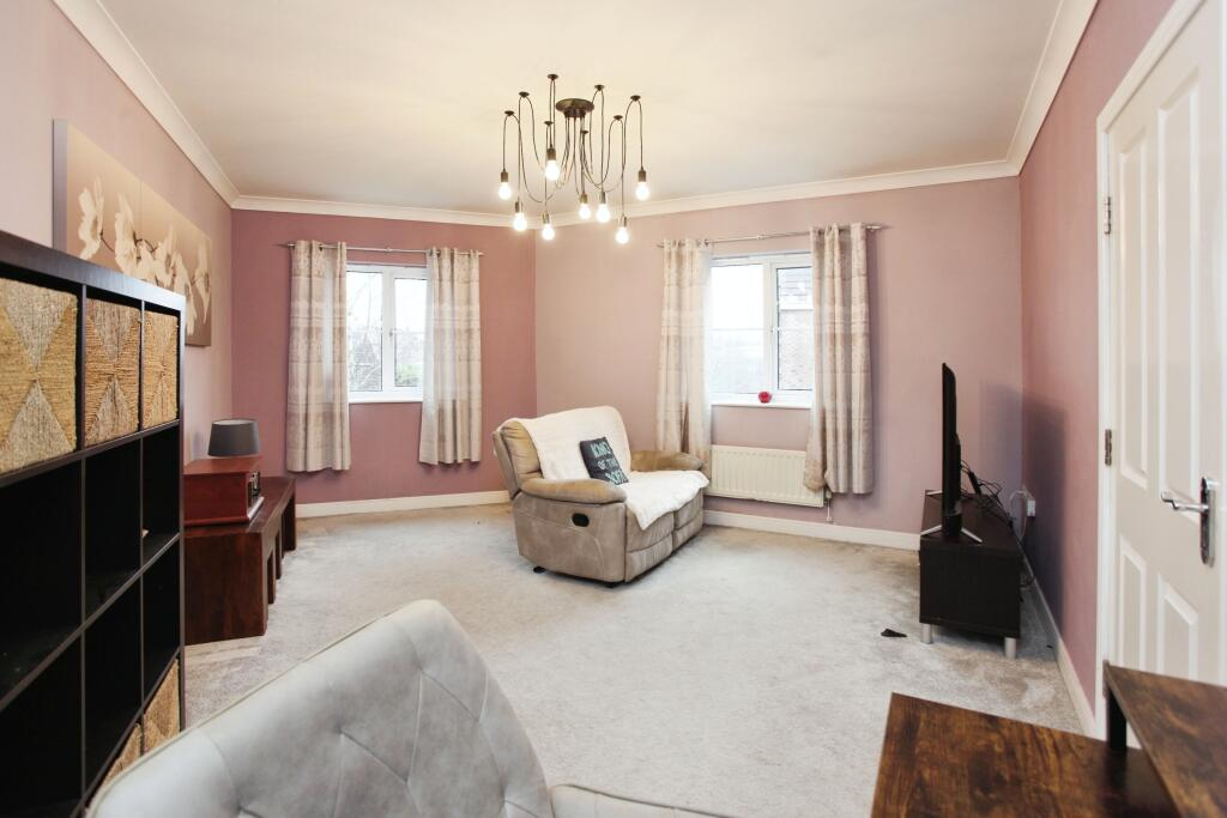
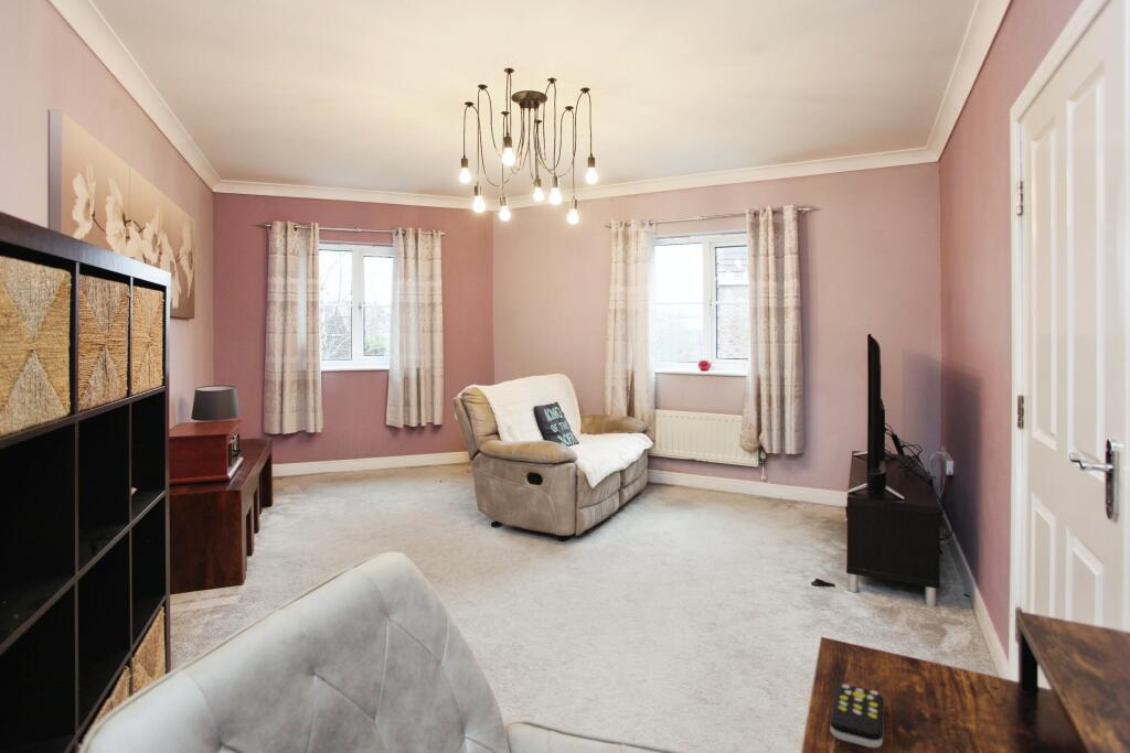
+ remote control (857, 713)
